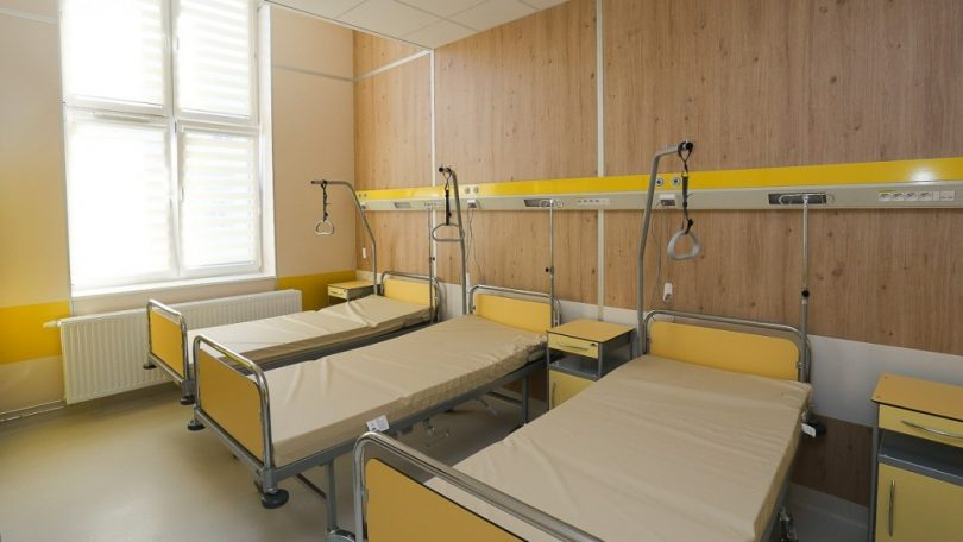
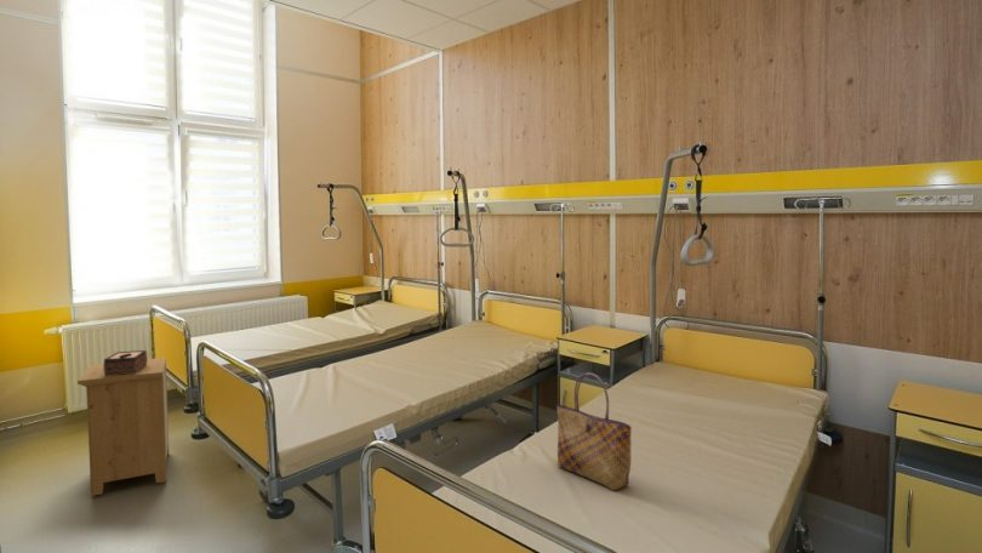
+ tissue box (126, 361)
+ nightstand (127, 421)
+ tote bag (590, 424)
